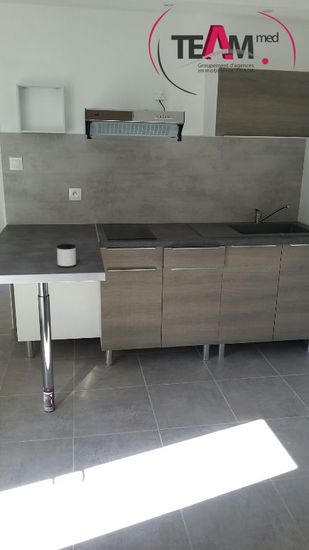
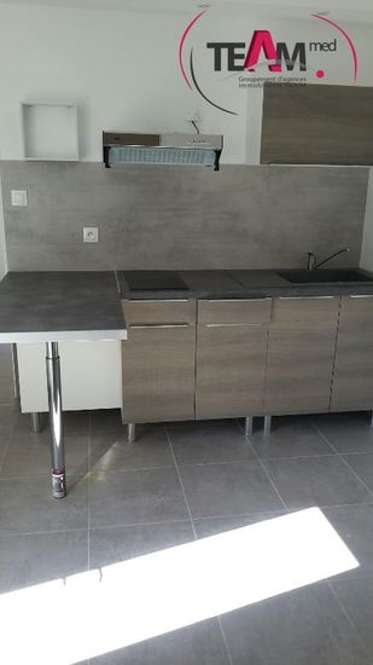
- mug (65, 255)
